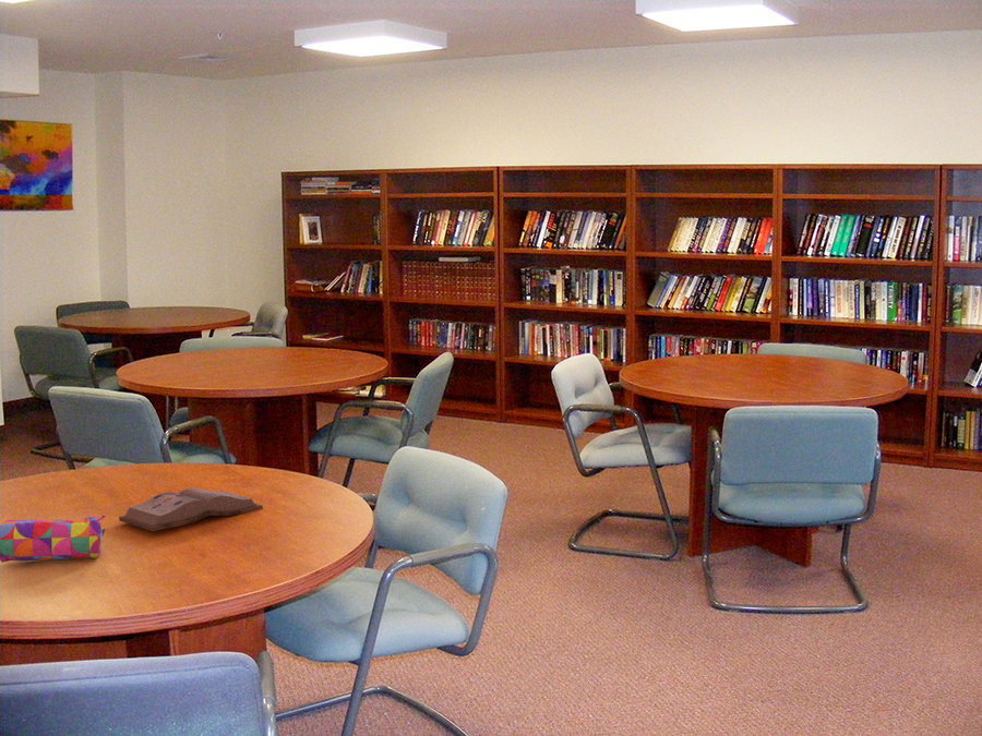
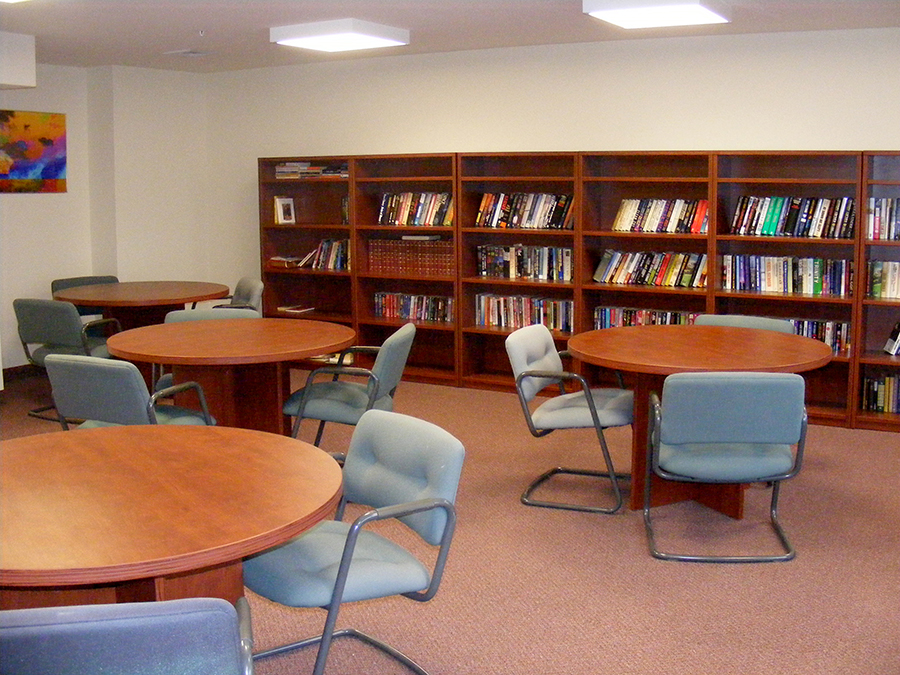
- pencil case (51, 538)
- hardback book (192, 504)
